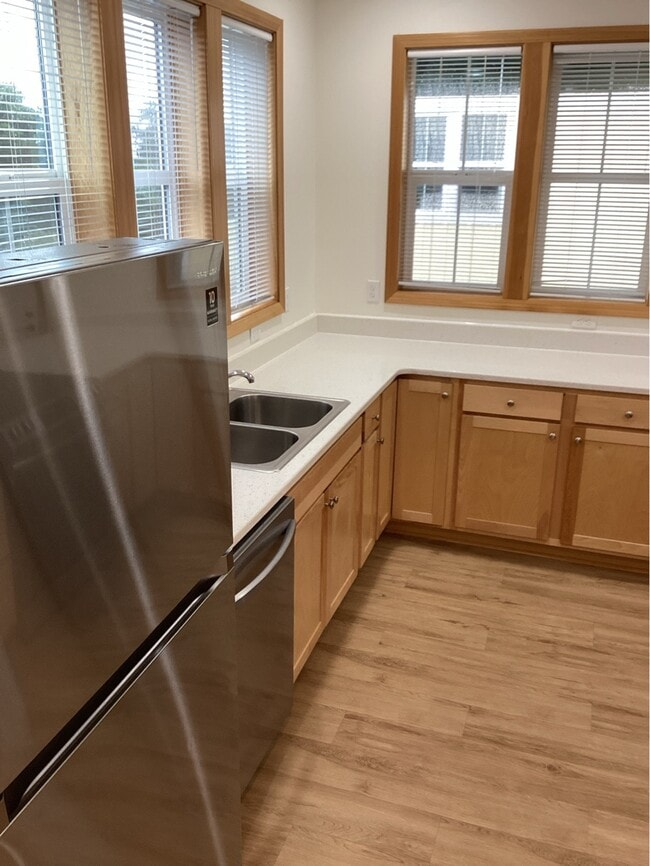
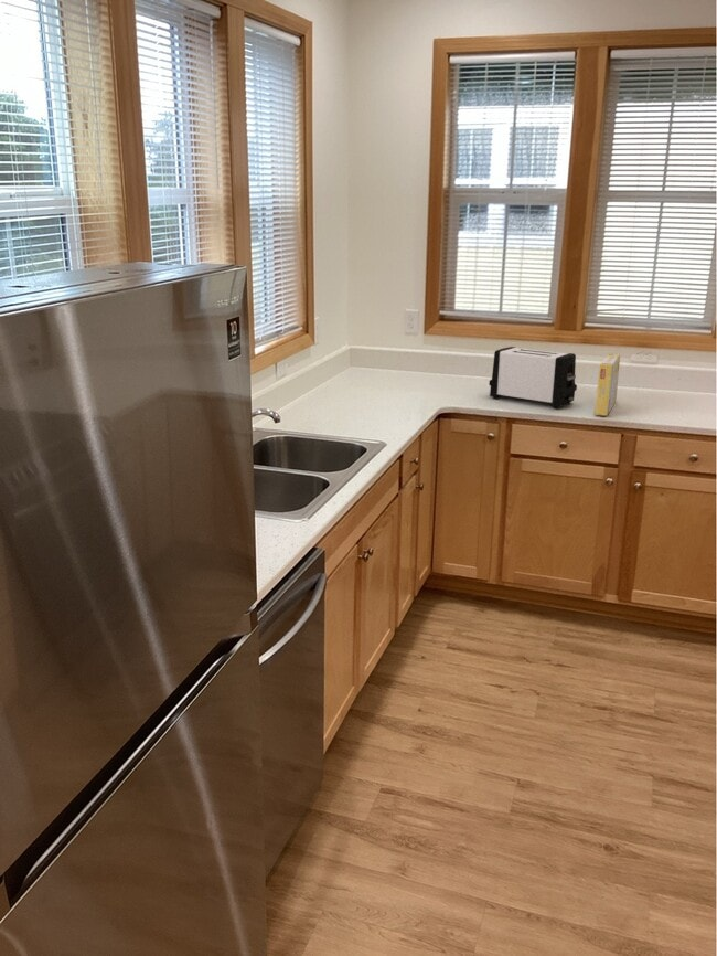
+ toaster (534, 376)
+ cereal box (607, 383)
